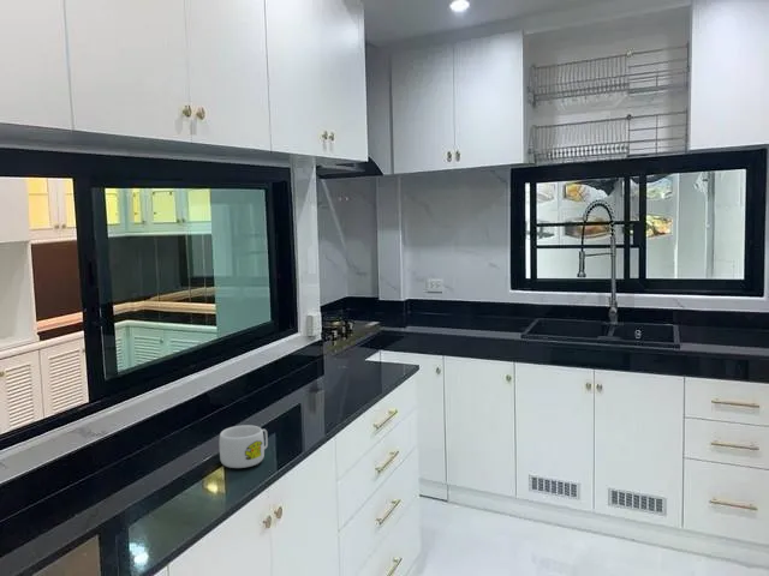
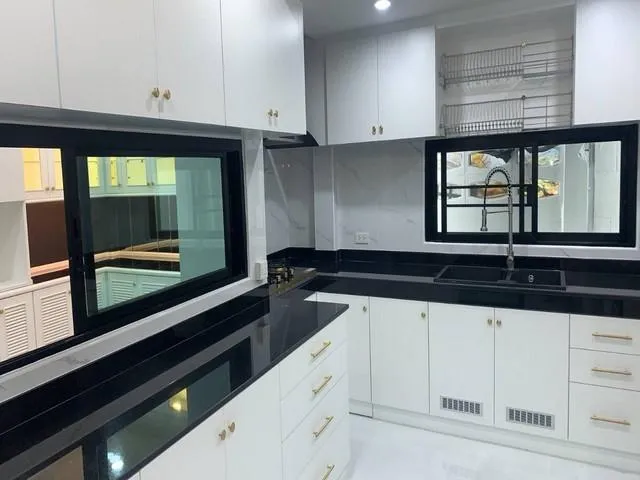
- mug (242, 445)
